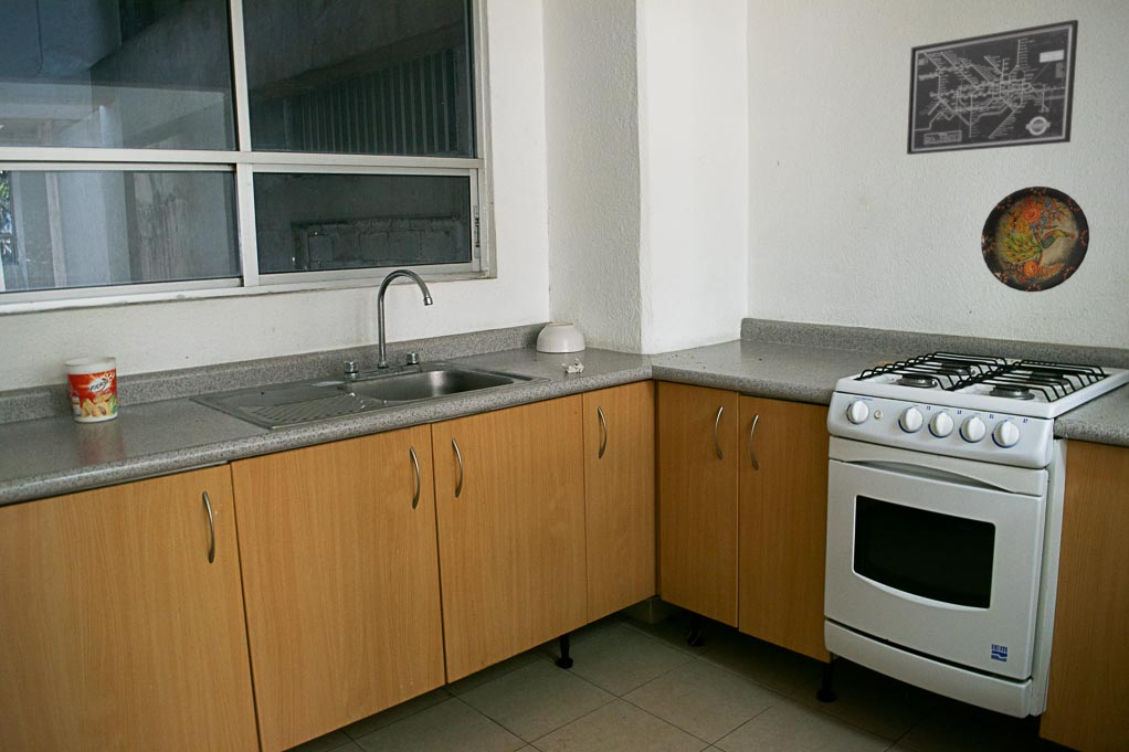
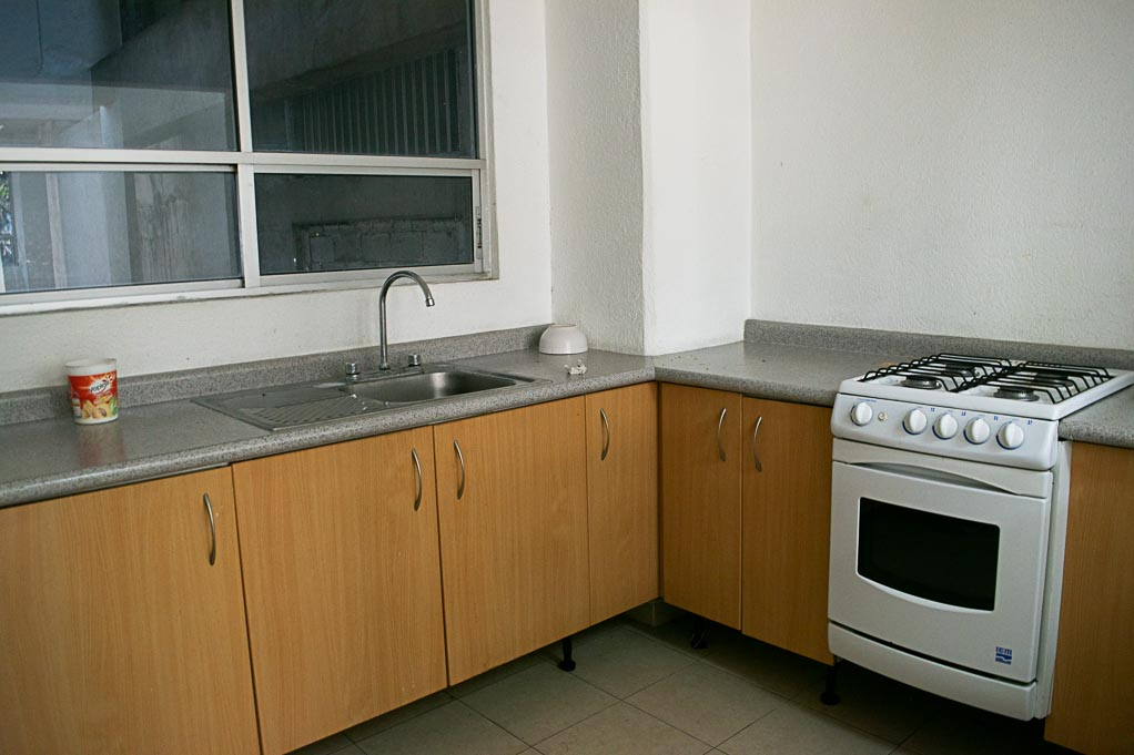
- wall art (986, 92)
- decorative plate (1034, 239)
